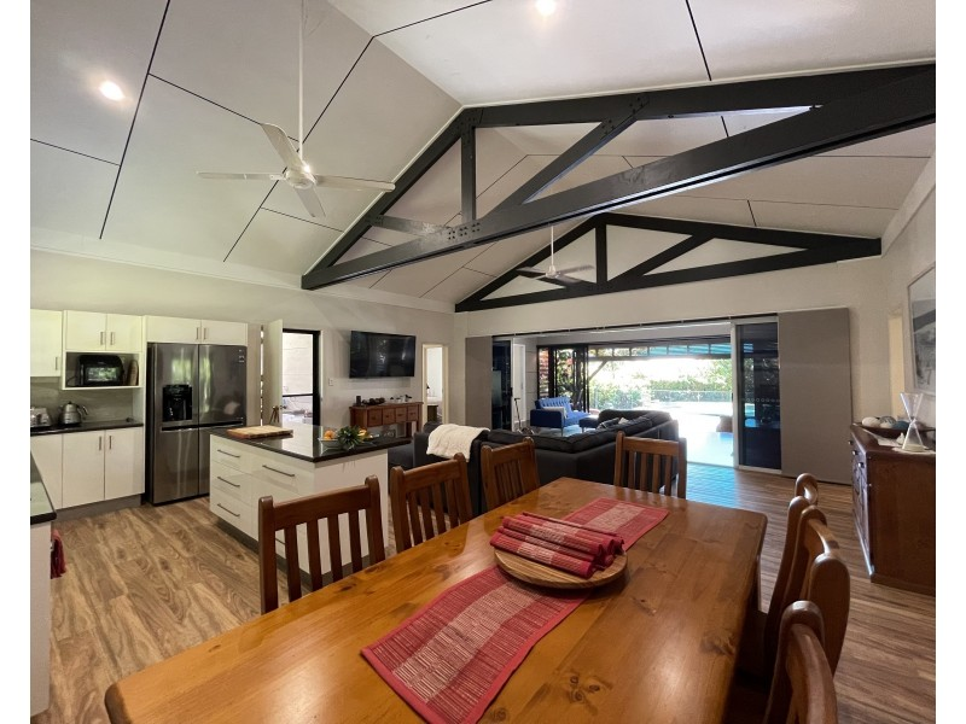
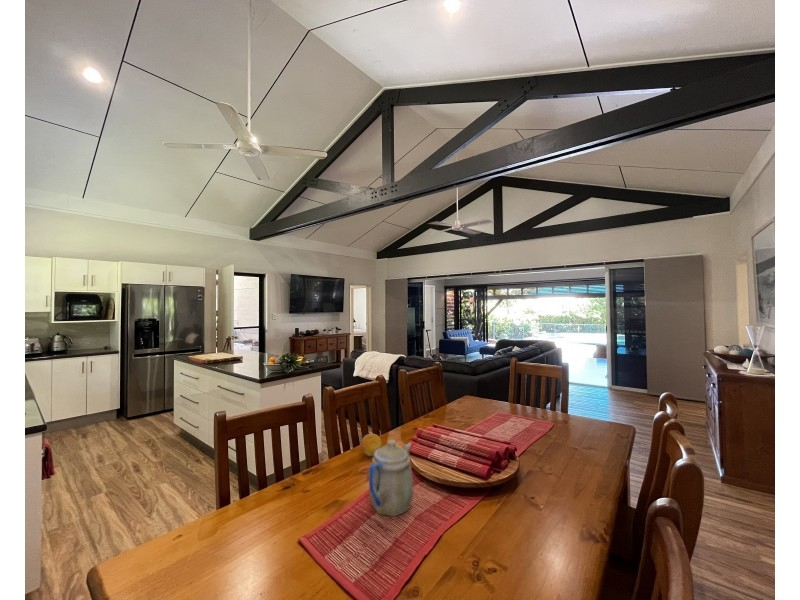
+ teapot (391, 473)
+ fruit (371, 444)
